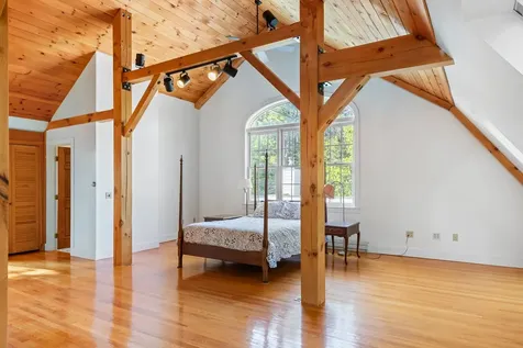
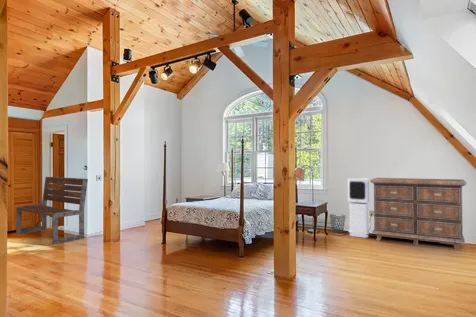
+ dresser (416, 210)
+ air purifier (359, 206)
+ bench (51, 207)
+ wastebasket (336, 223)
